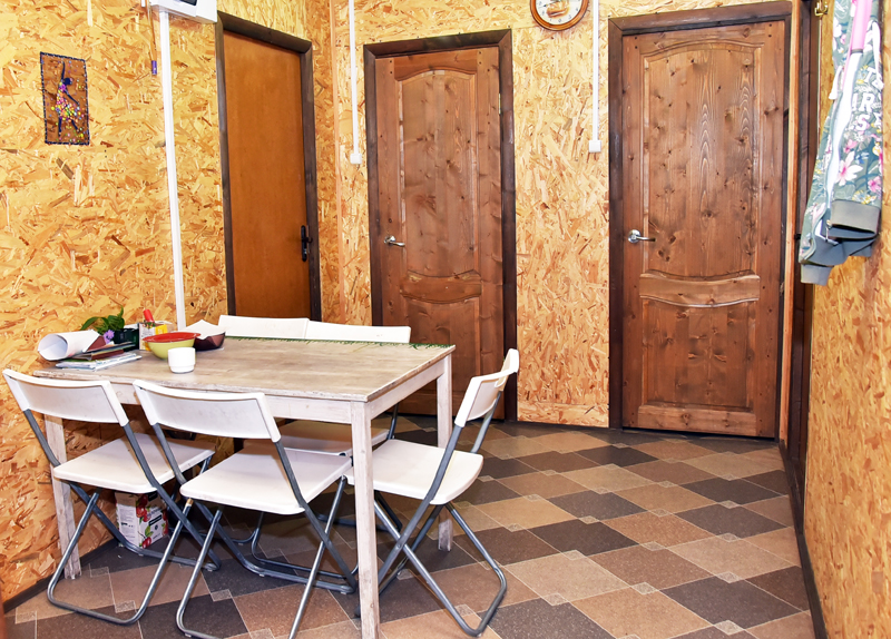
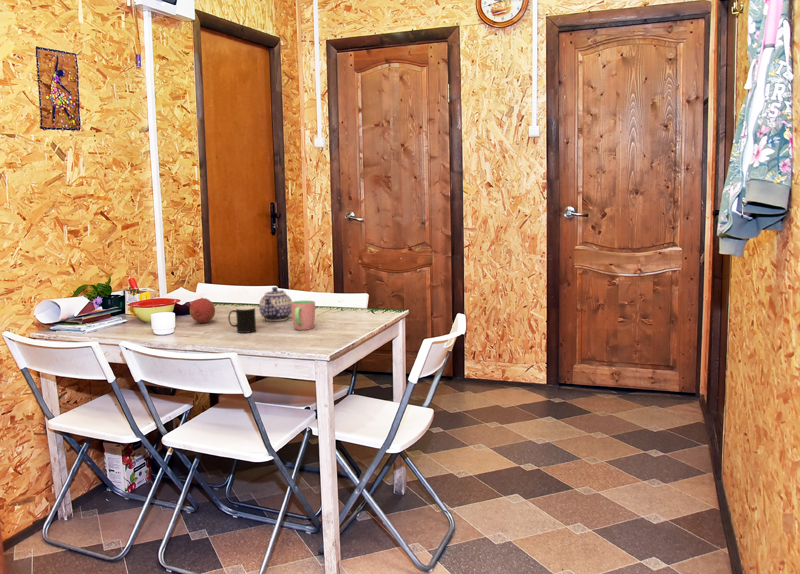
+ fruit (202, 310)
+ cup (302, 315)
+ teapot (275, 303)
+ cup (241, 319)
